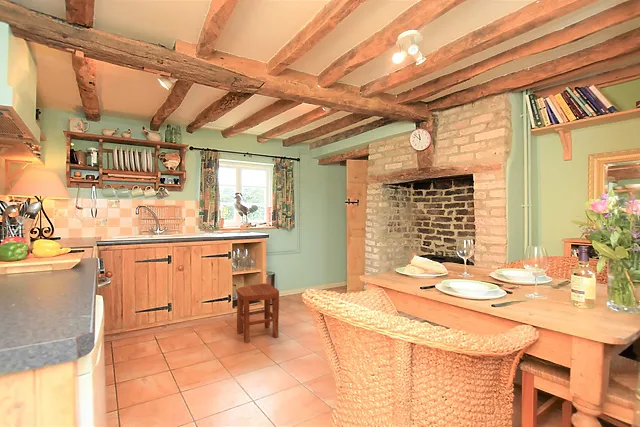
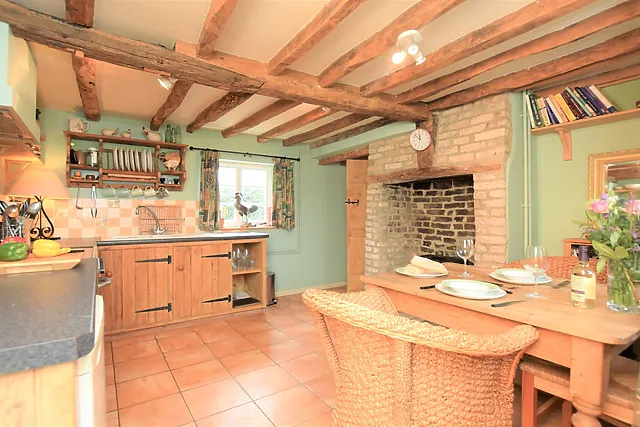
- stool (257, 311)
